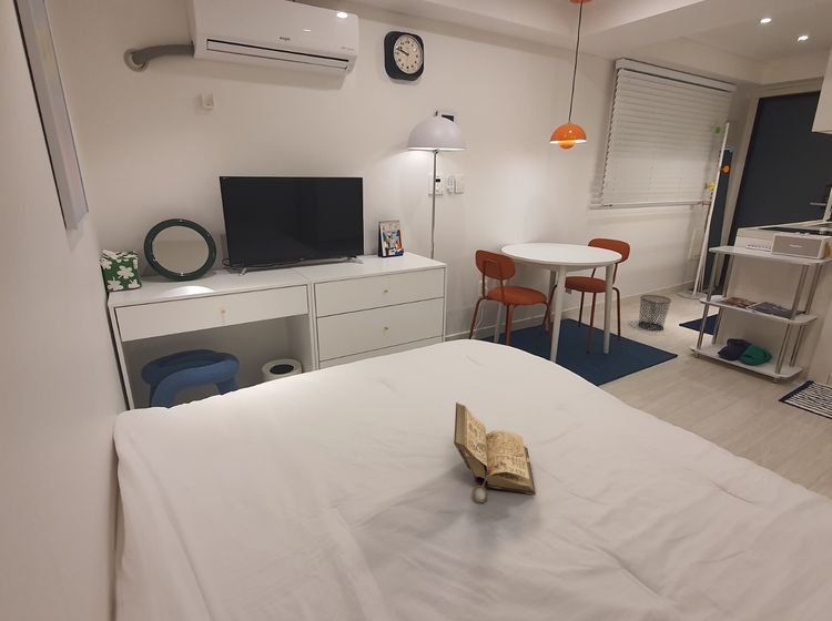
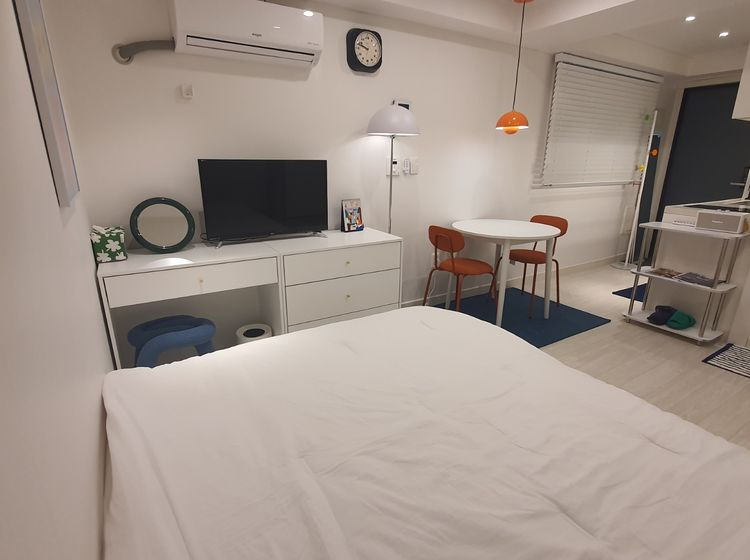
- waste bin (652, 312)
- book (493, 446)
